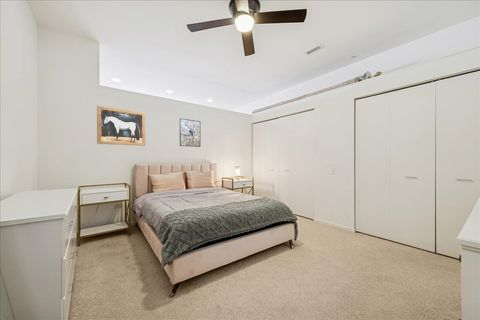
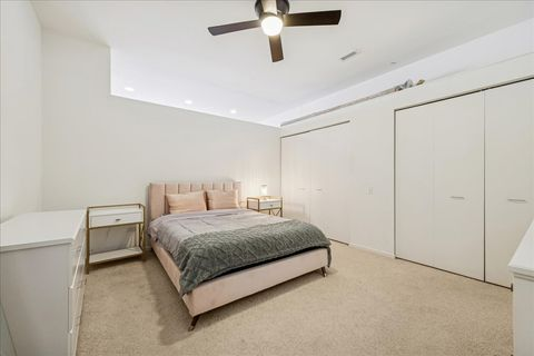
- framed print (190, 133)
- wall art (122, 127)
